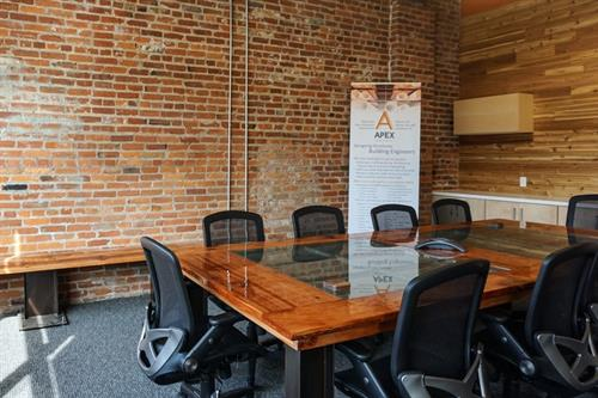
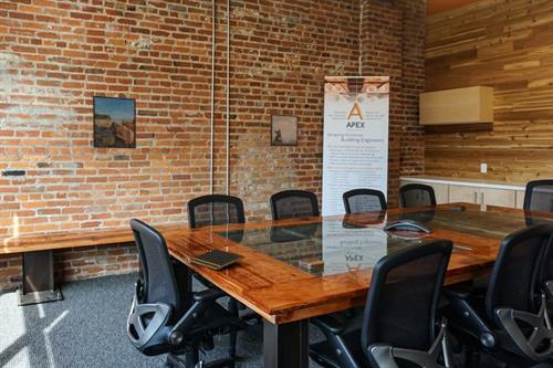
+ notepad (216, 259)
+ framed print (284, 130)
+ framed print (114, 123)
